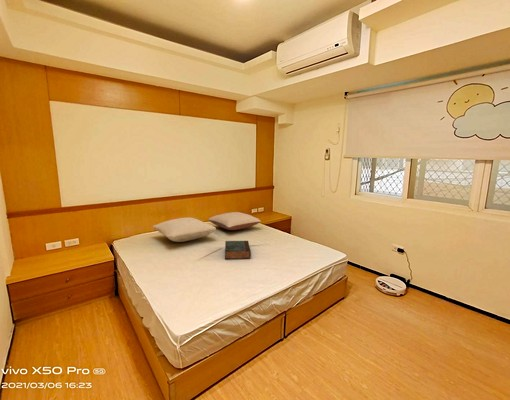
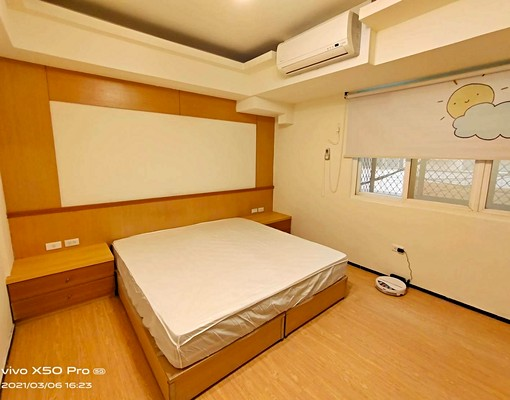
- book (237, 249)
- pillow (234, 221)
- pillow (184, 229)
